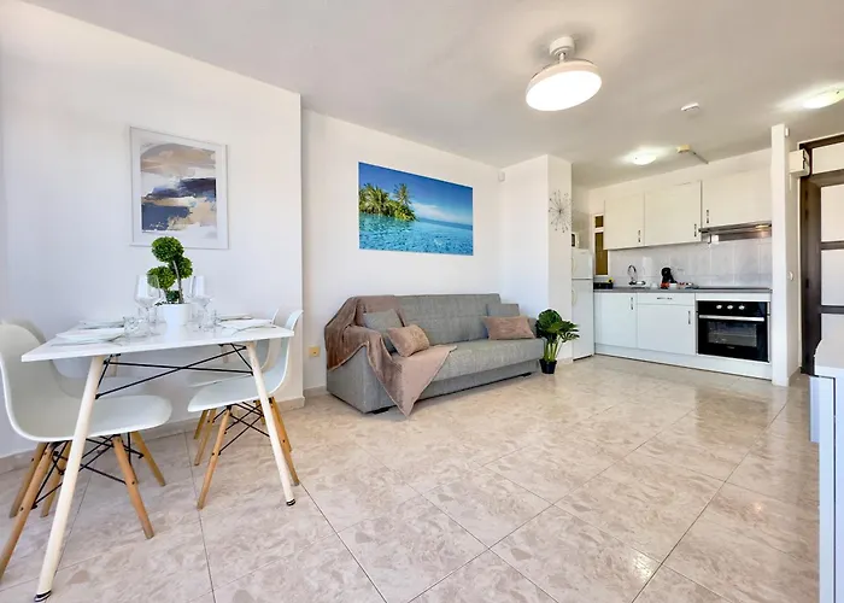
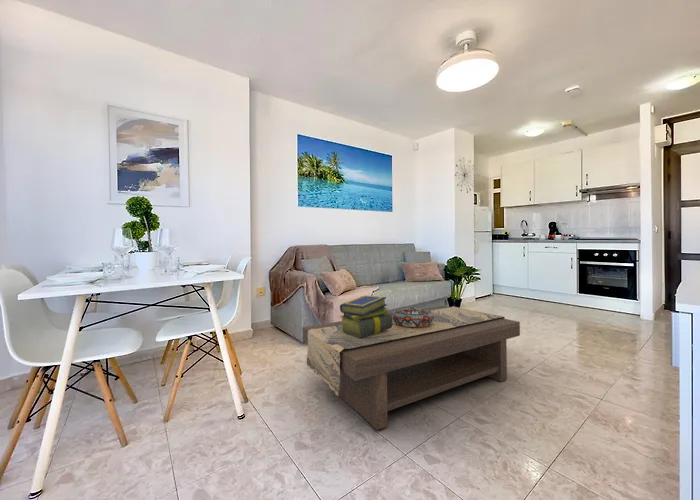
+ decorative bowl (412, 316)
+ stack of books (365, 314)
+ coffee table (412, 350)
